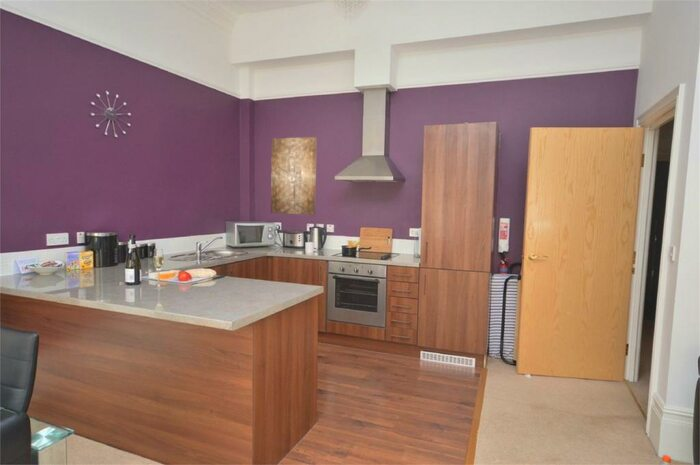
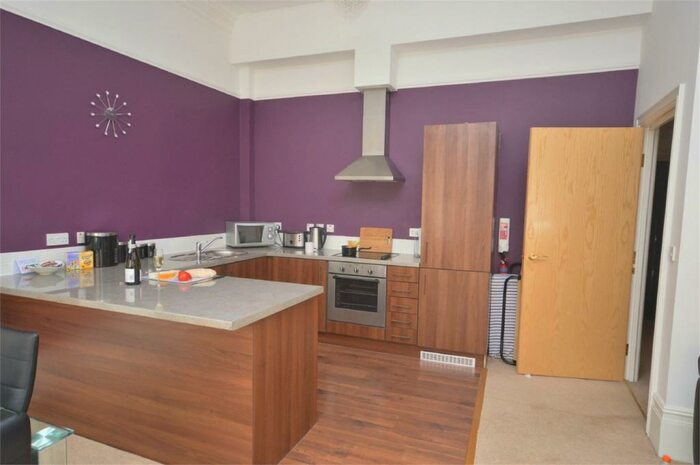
- wall art (293, 176)
